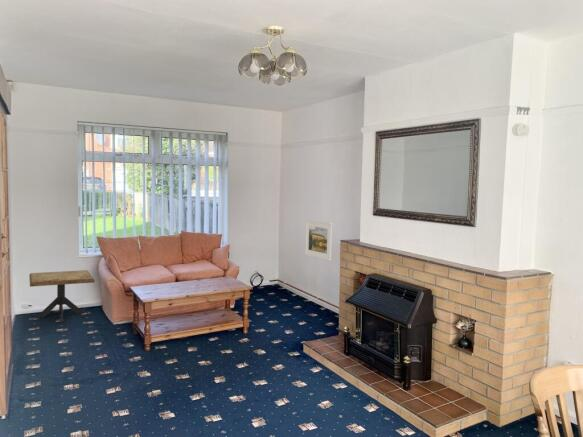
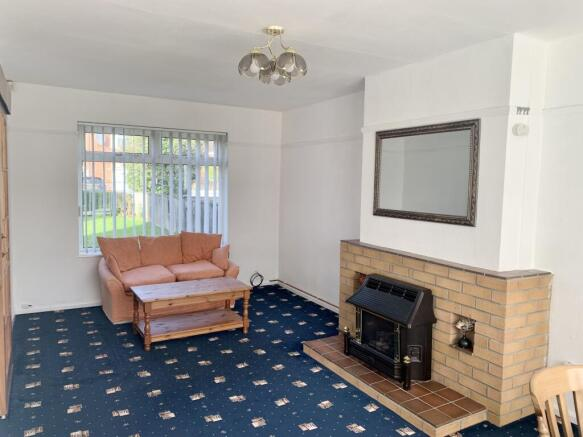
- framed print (318, 239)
- side table (61, 295)
